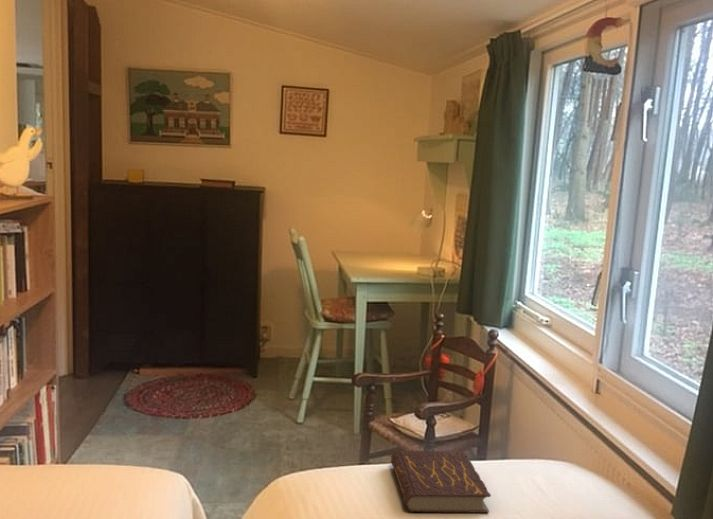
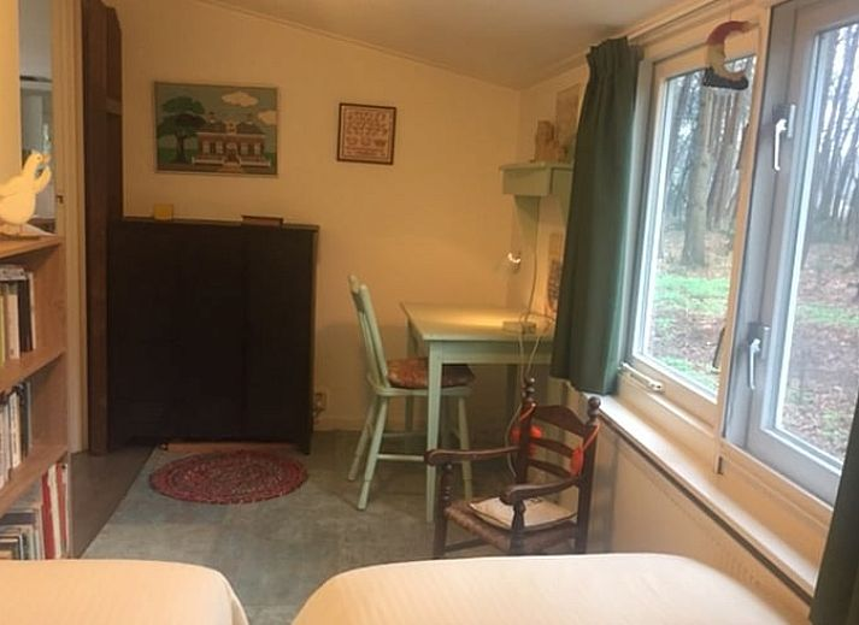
- book (437, 479)
